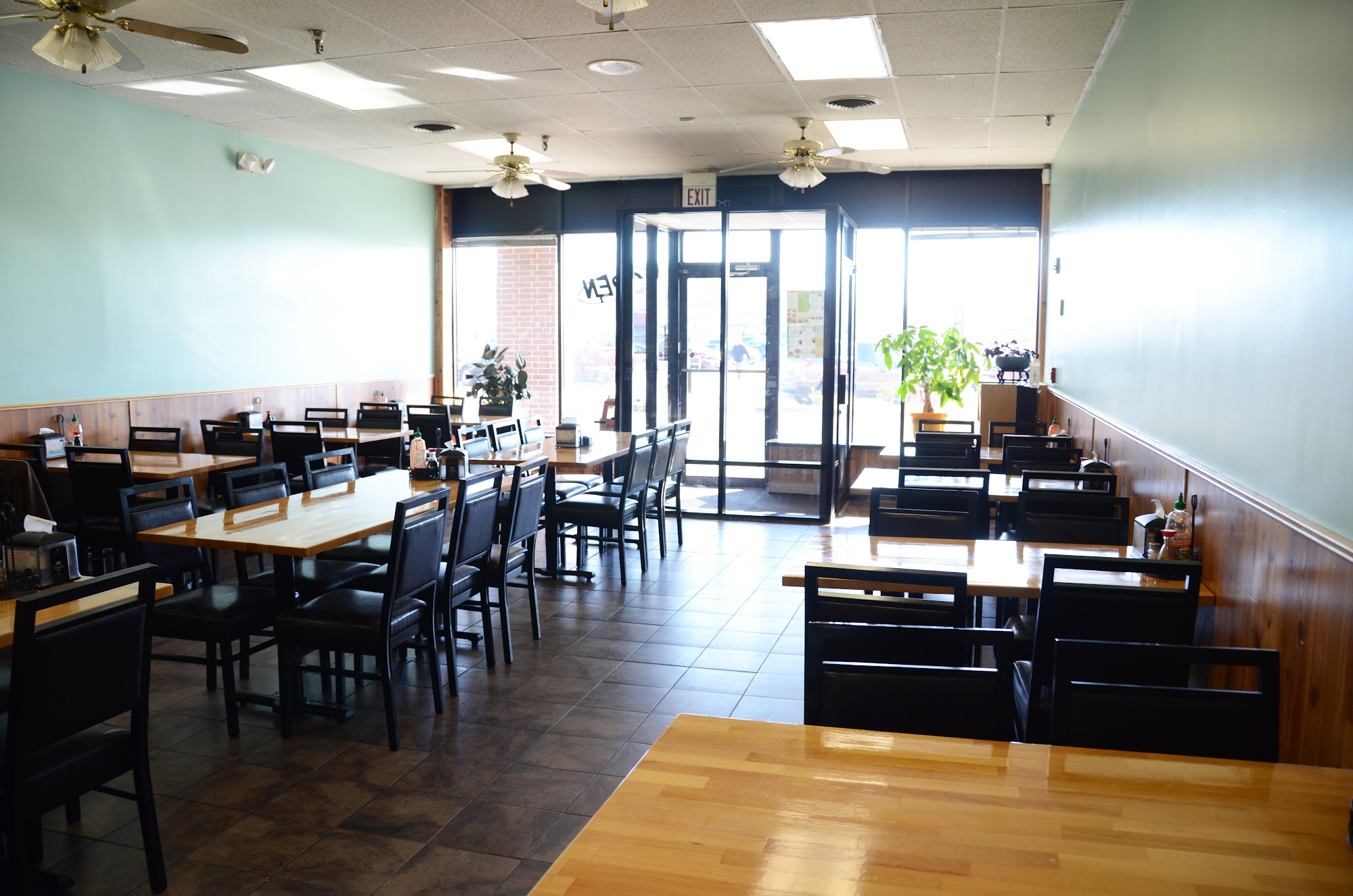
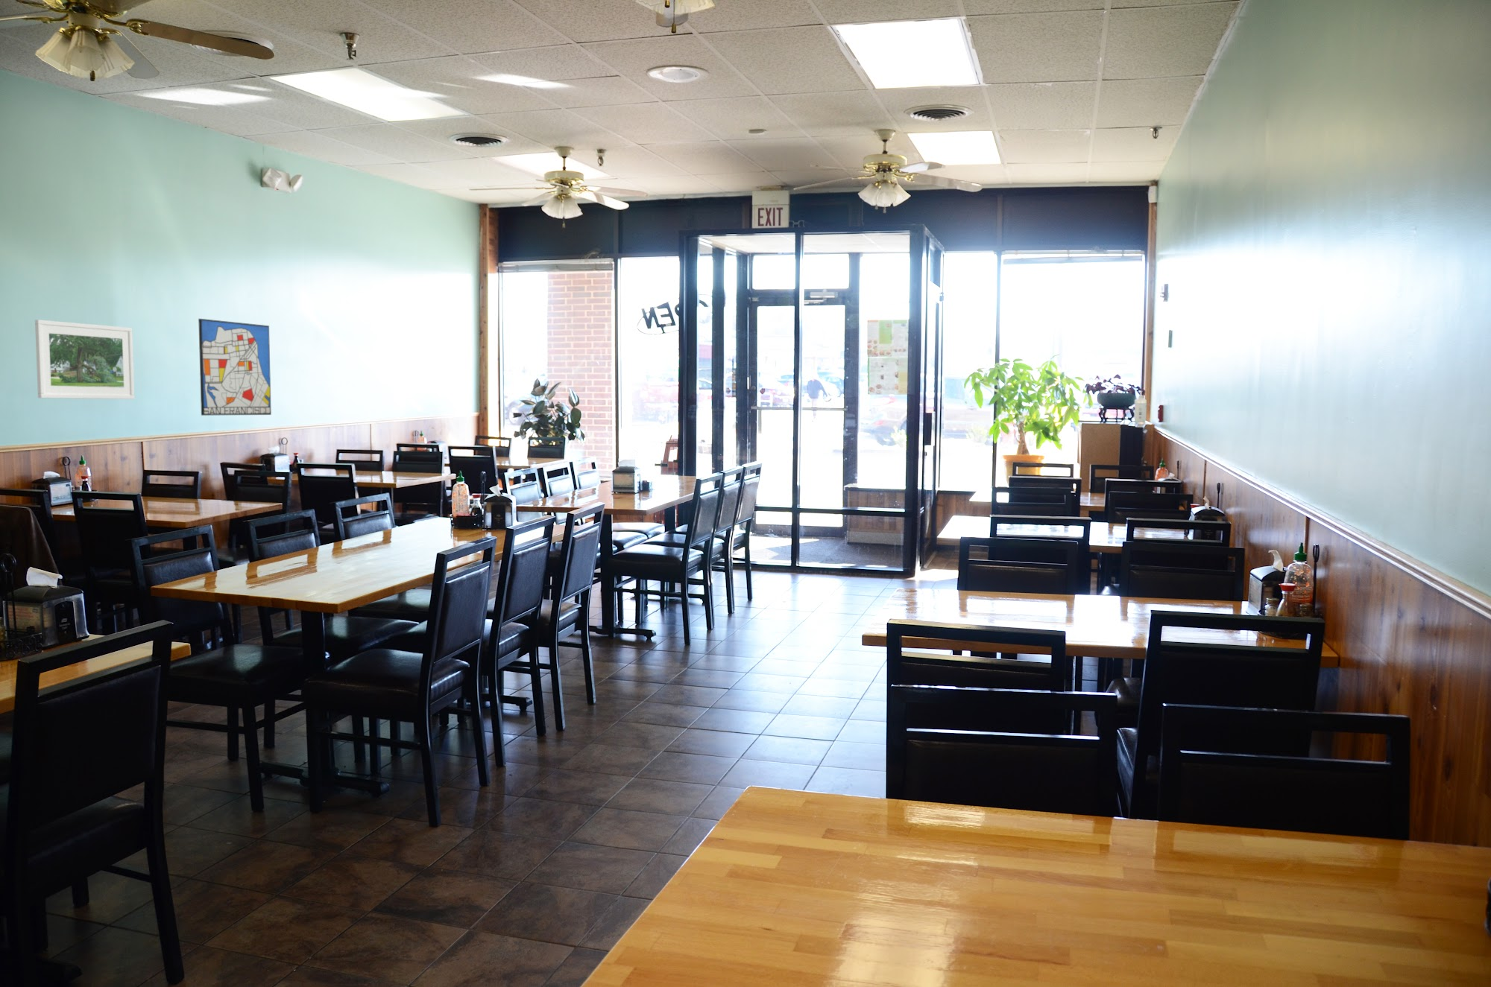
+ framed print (86, 361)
+ wall art (236, 369)
